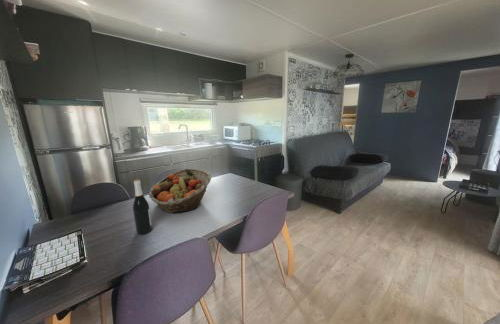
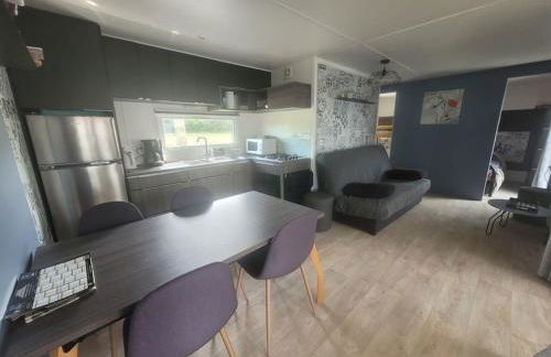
- wine bottle (140, 206)
- fruit basket (181, 189)
